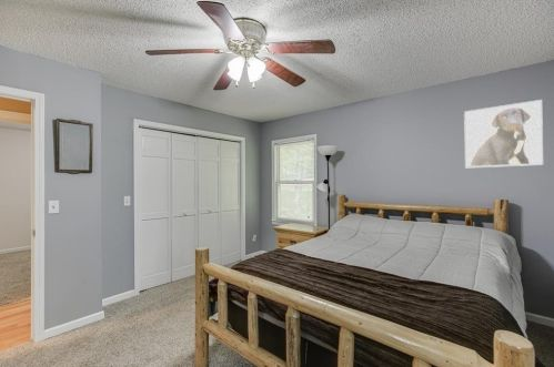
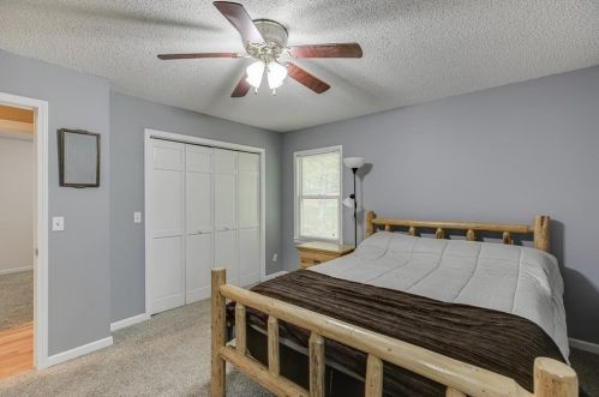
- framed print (501, 136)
